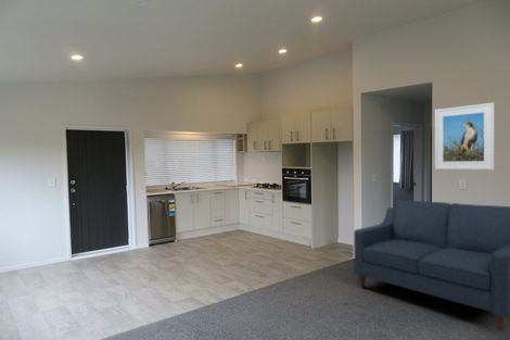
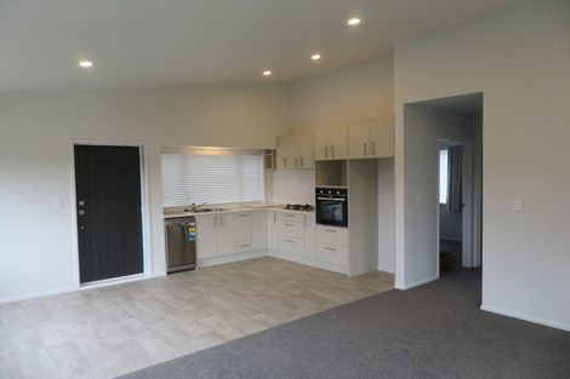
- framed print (462, 138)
- sofa (439, 250)
